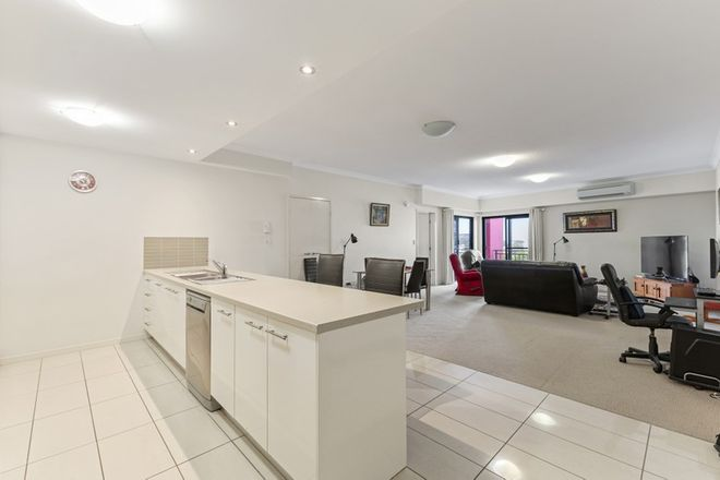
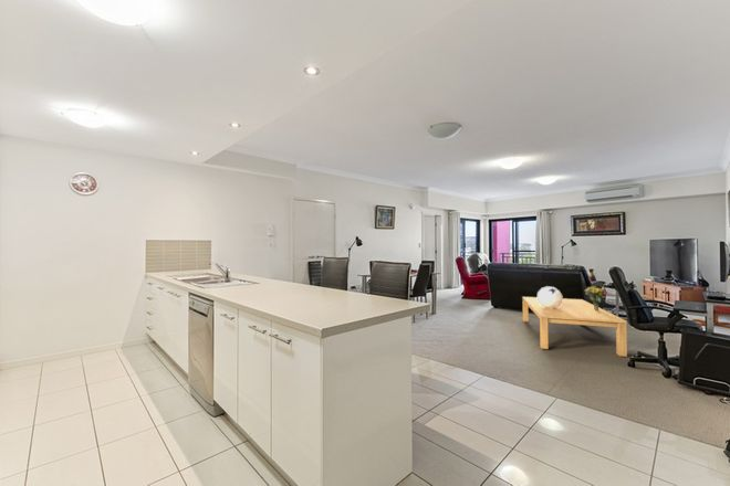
+ bouquet (596, 298)
+ coffee table (564, 320)
+ decorative sphere (549, 297)
